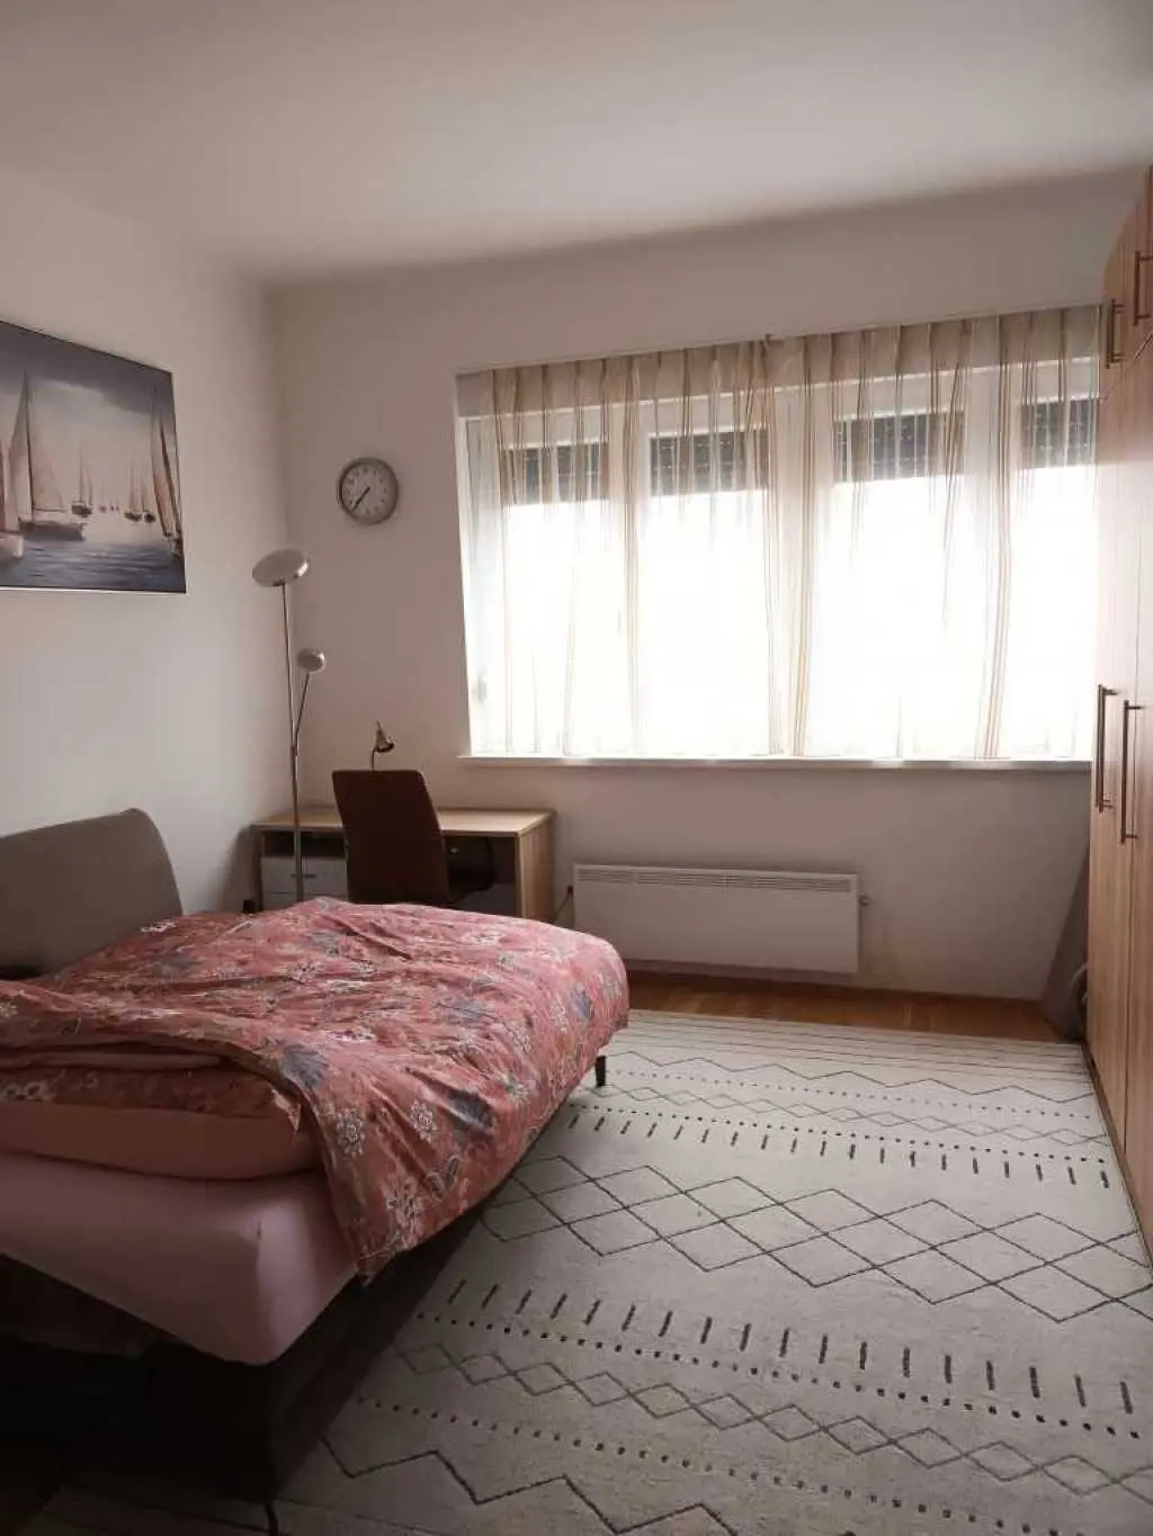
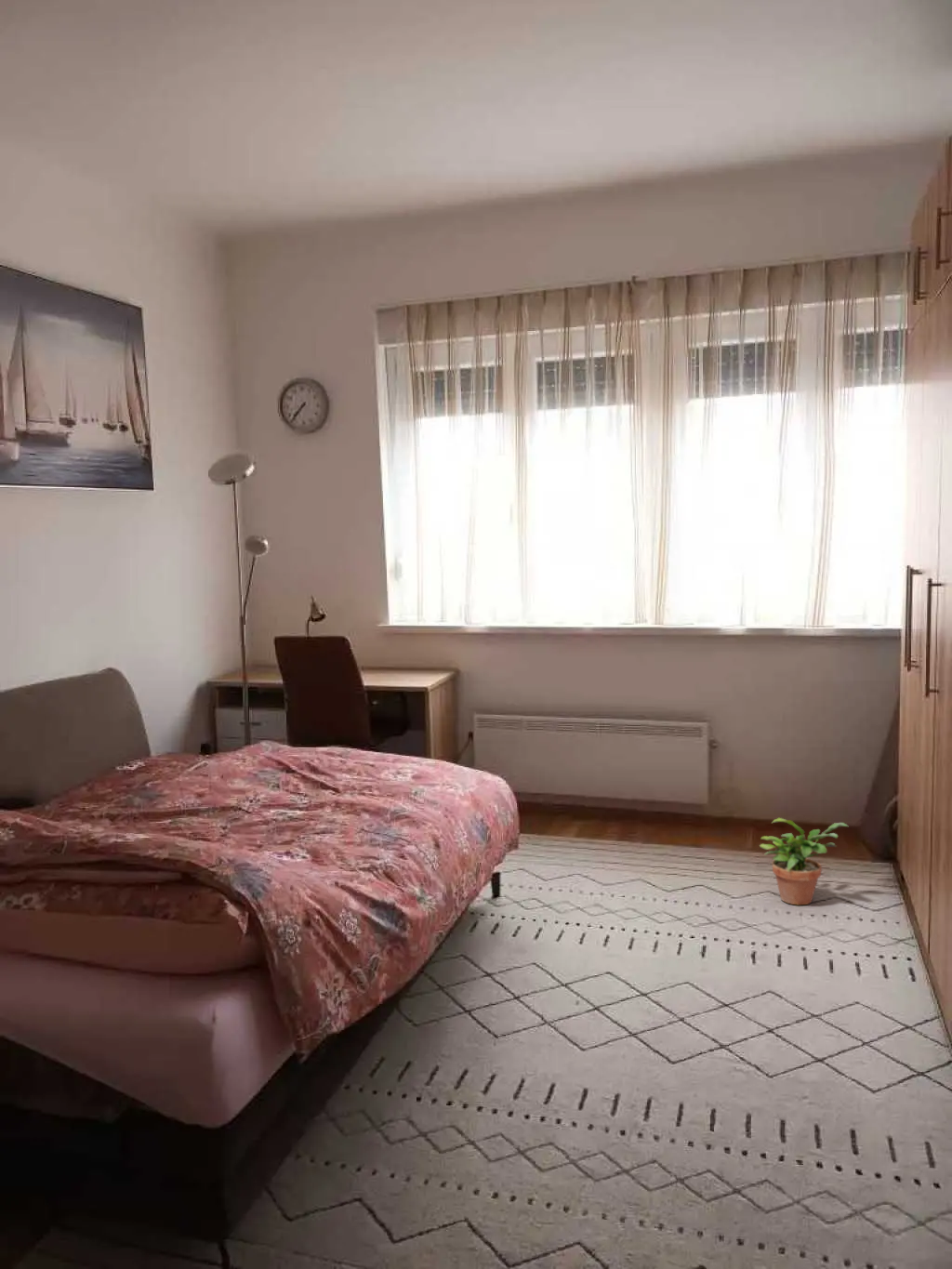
+ potted plant (802, 856)
